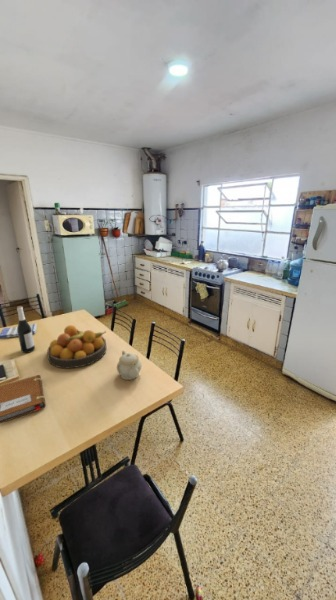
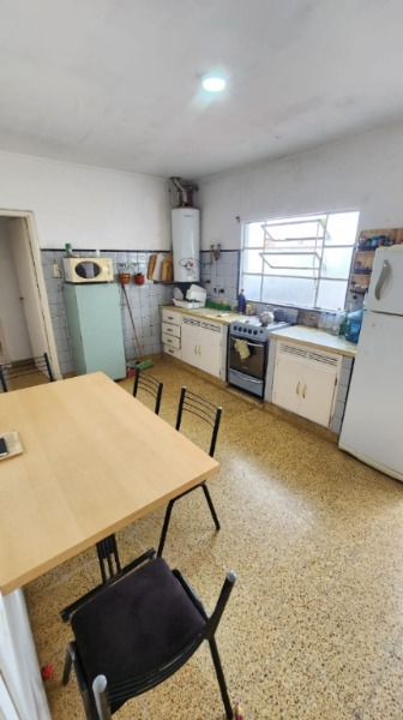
- dish towel (16, 330)
- notebook (19, 397)
- fruit bowl (76, 342)
- wine bottle (24, 329)
- teapot (128, 363)
